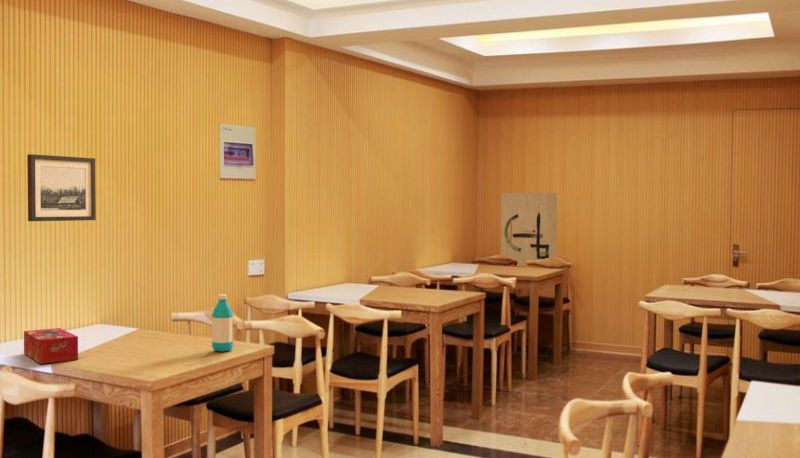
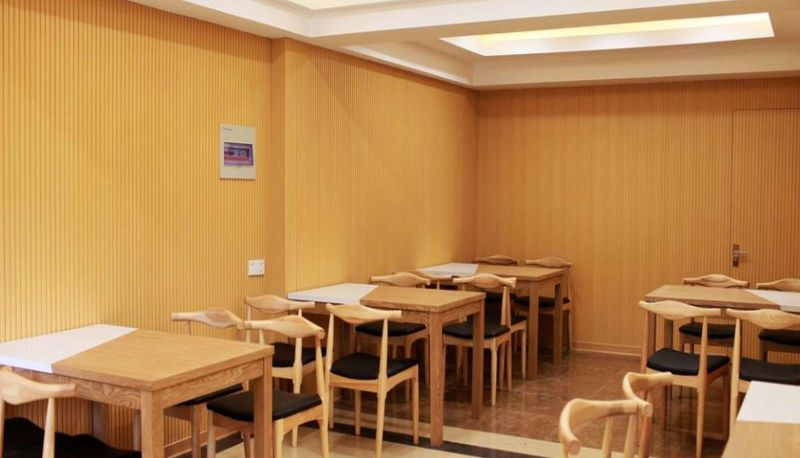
- tissue box (50, 345)
- water bottle (222, 322)
- wall art (528, 236)
- wall art (62, 188)
